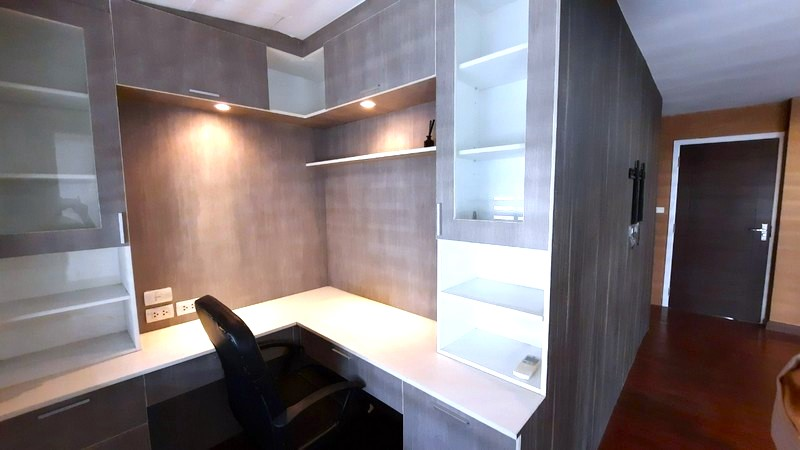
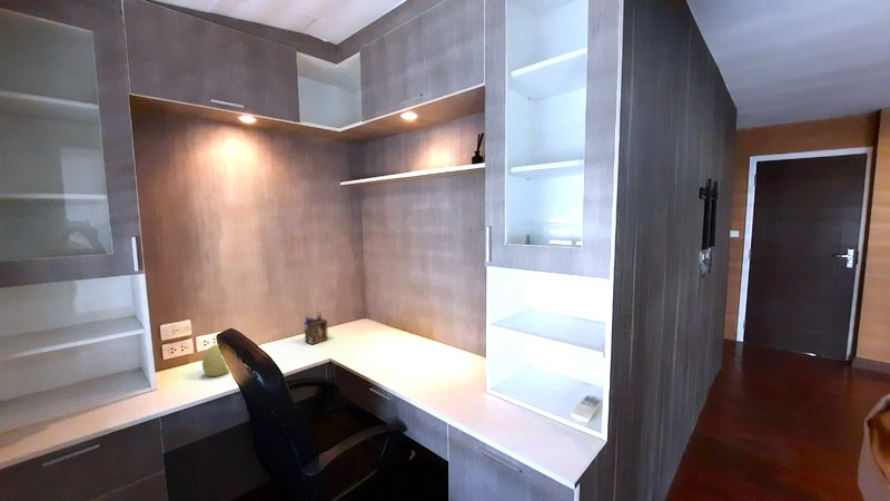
+ desk organizer (316, 327)
+ decorative egg (216, 358)
